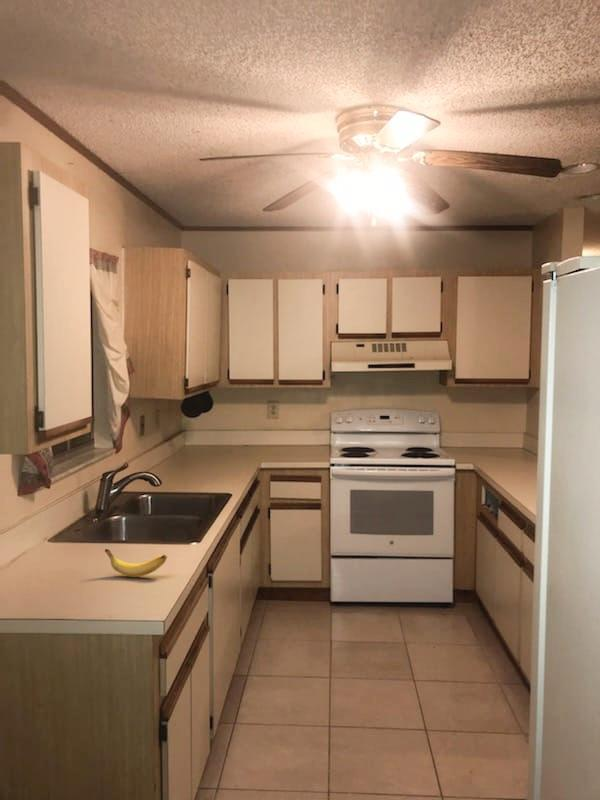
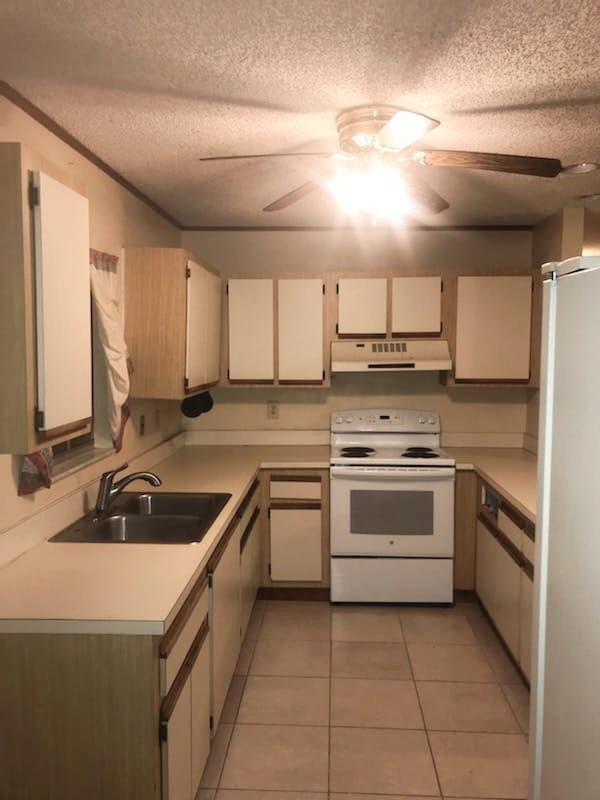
- banana (136, 564)
